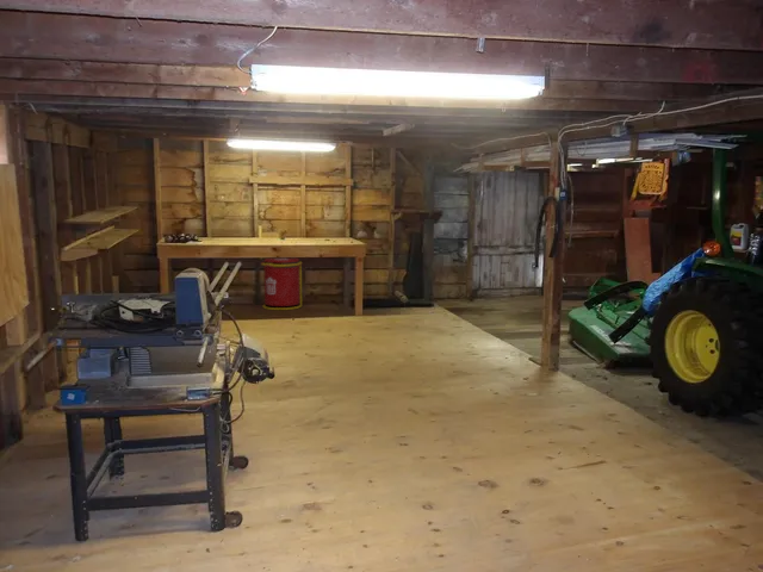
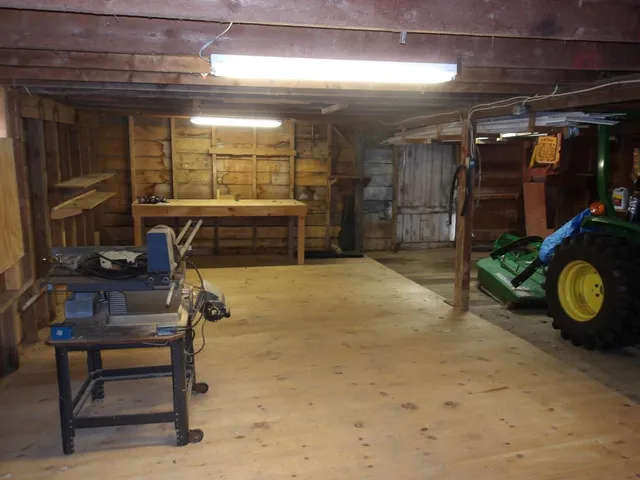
- trash can (281, 282)
